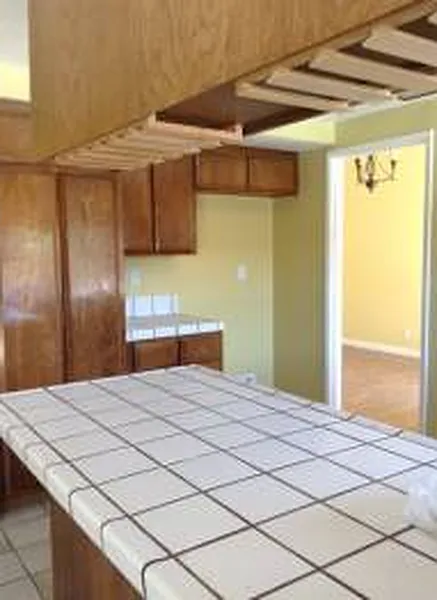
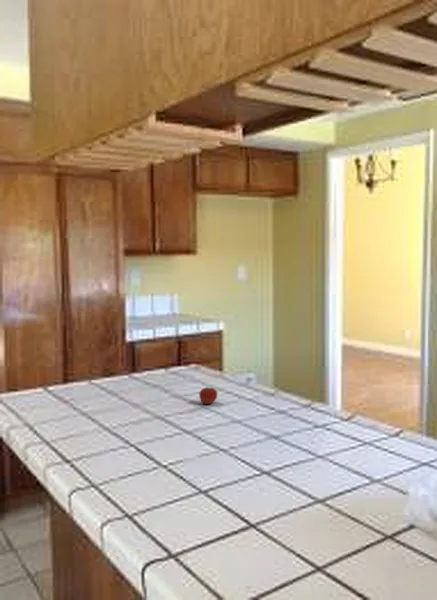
+ fruit (208, 394)
